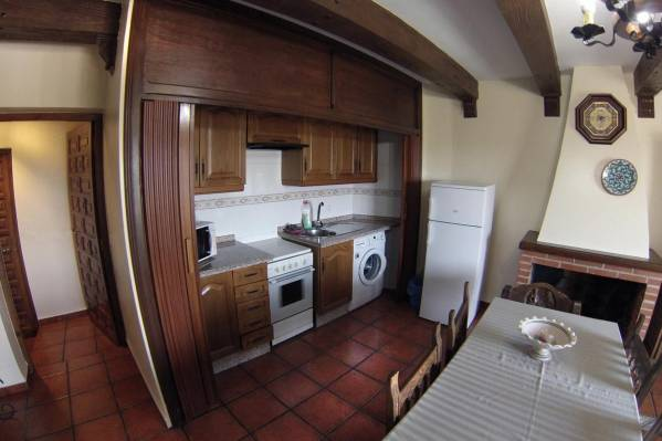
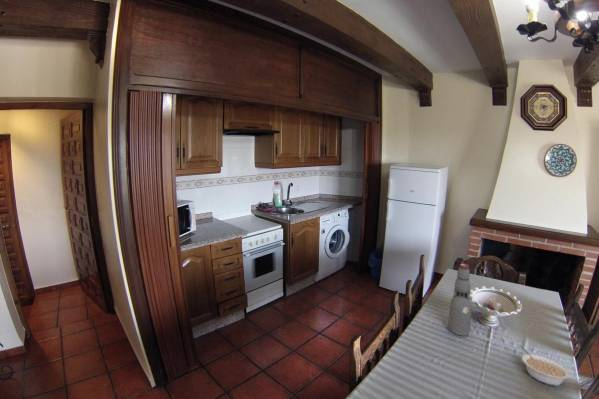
+ bottle (461, 298)
+ legume (542, 369)
